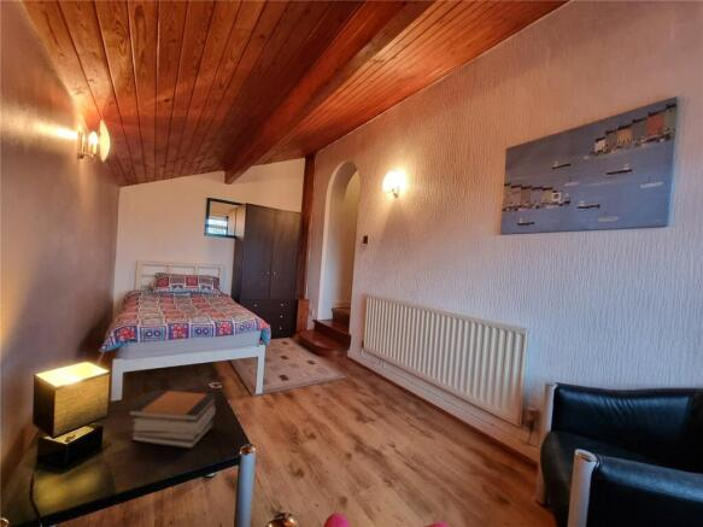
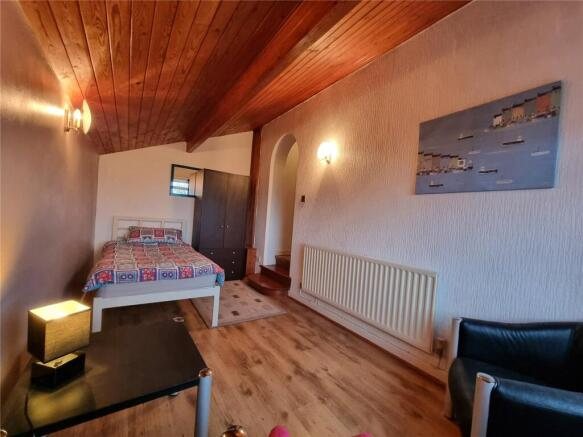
- book stack (175, 417)
